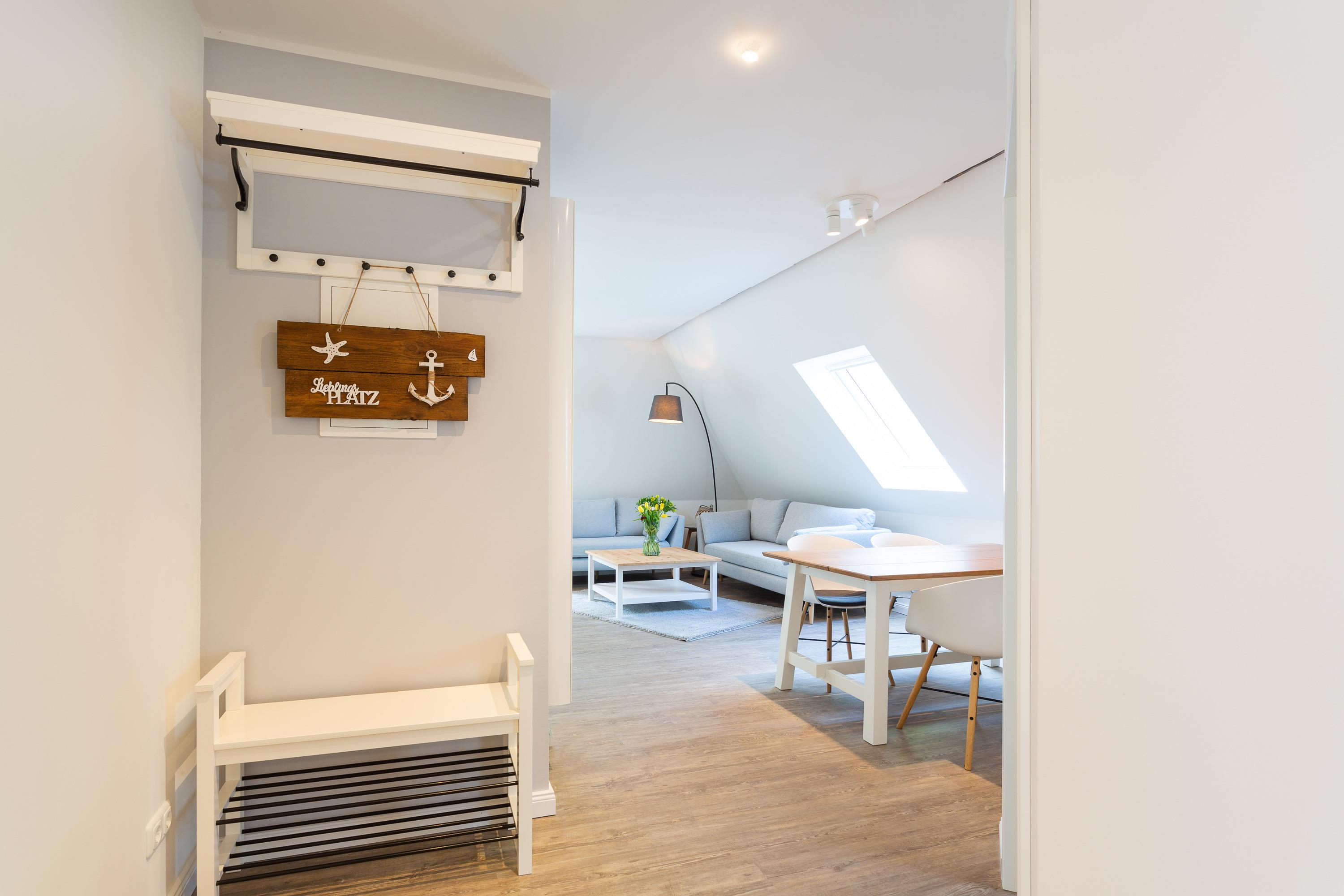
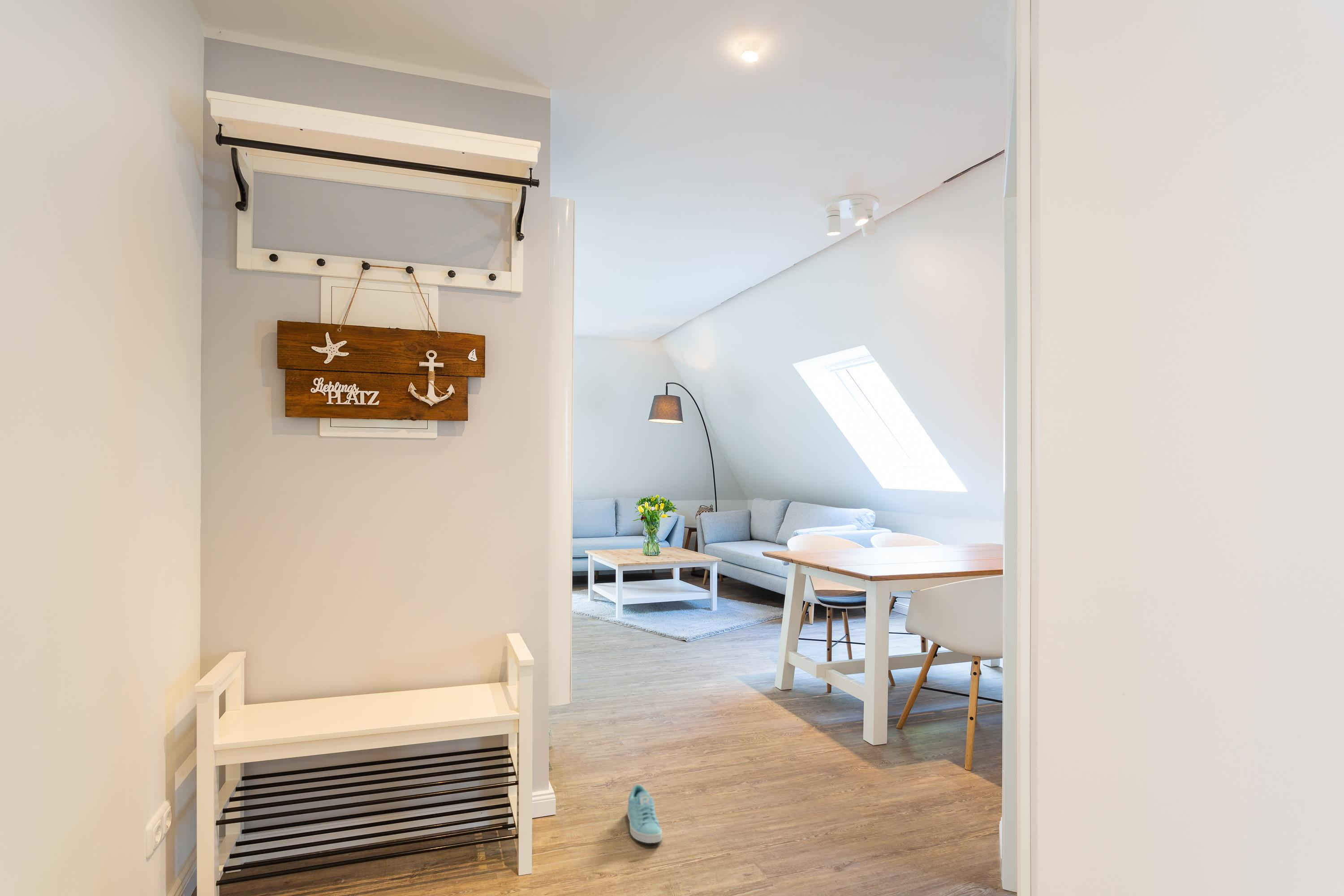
+ sneaker (642, 811)
